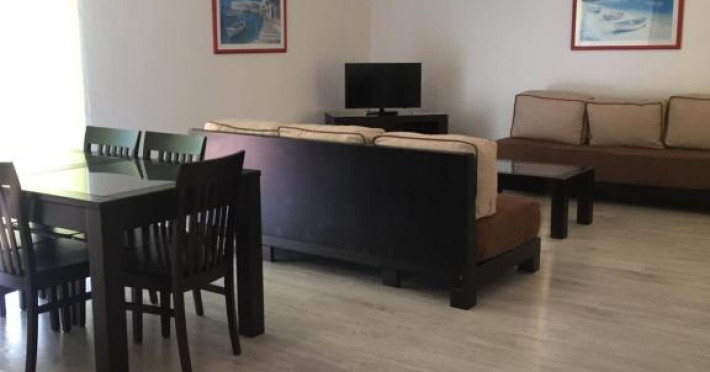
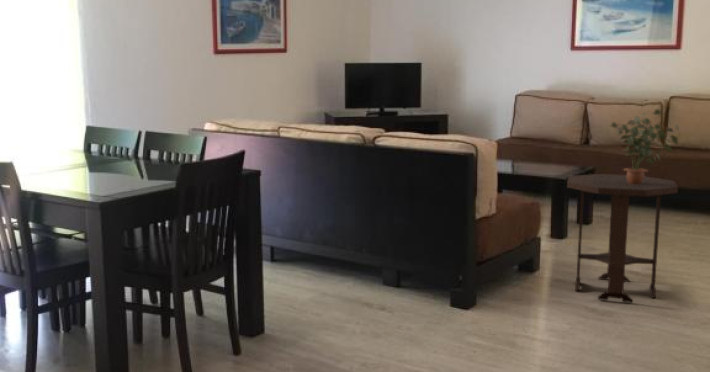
+ potted plant (638, 146)
+ side table (617, 236)
